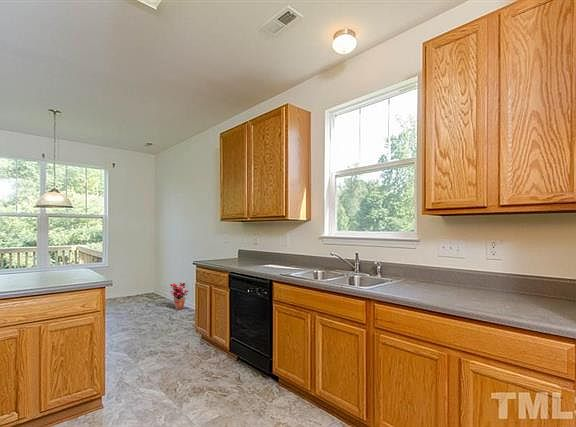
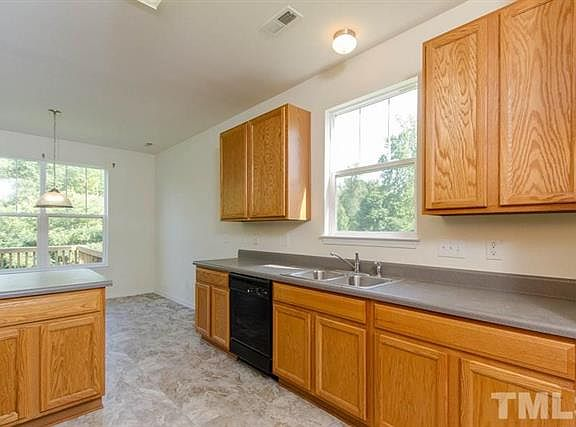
- potted plant (179, 296)
